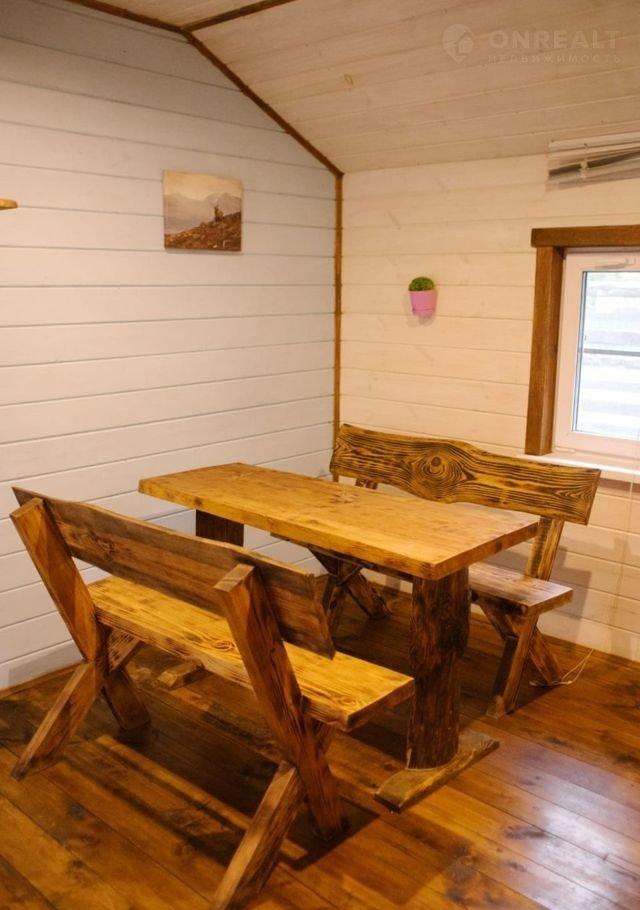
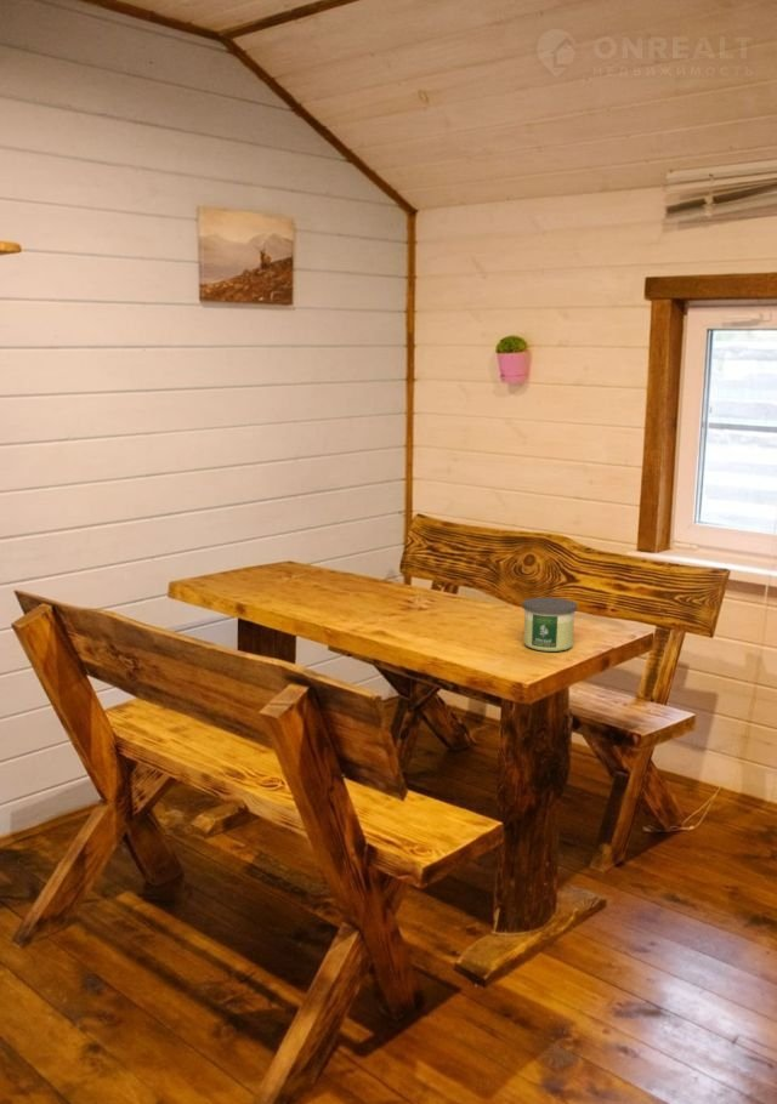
+ candle (549, 624)
